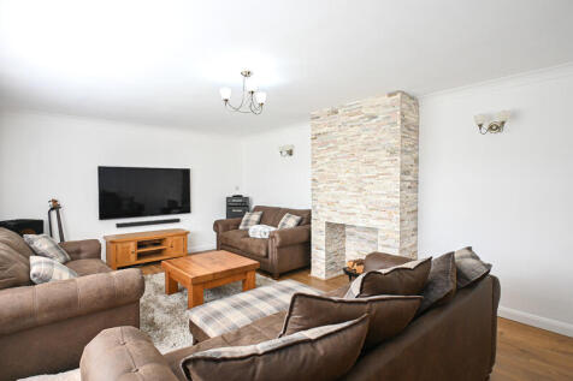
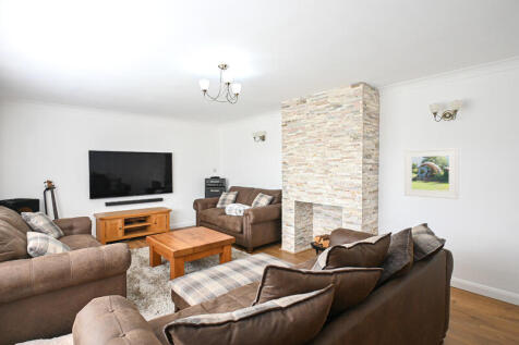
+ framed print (430, 173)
